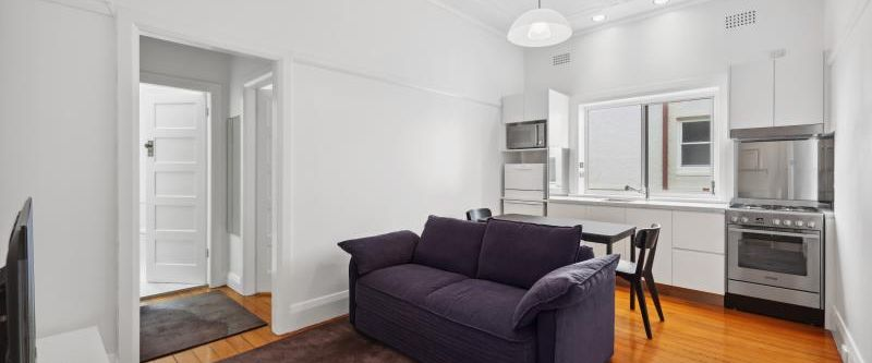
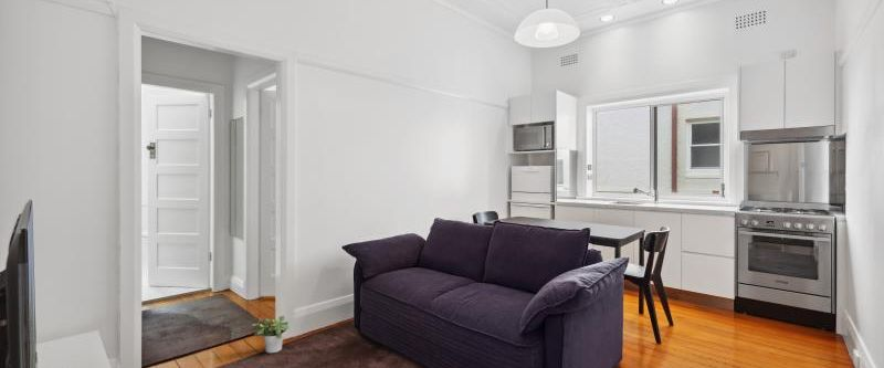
+ potted plant (271, 334)
